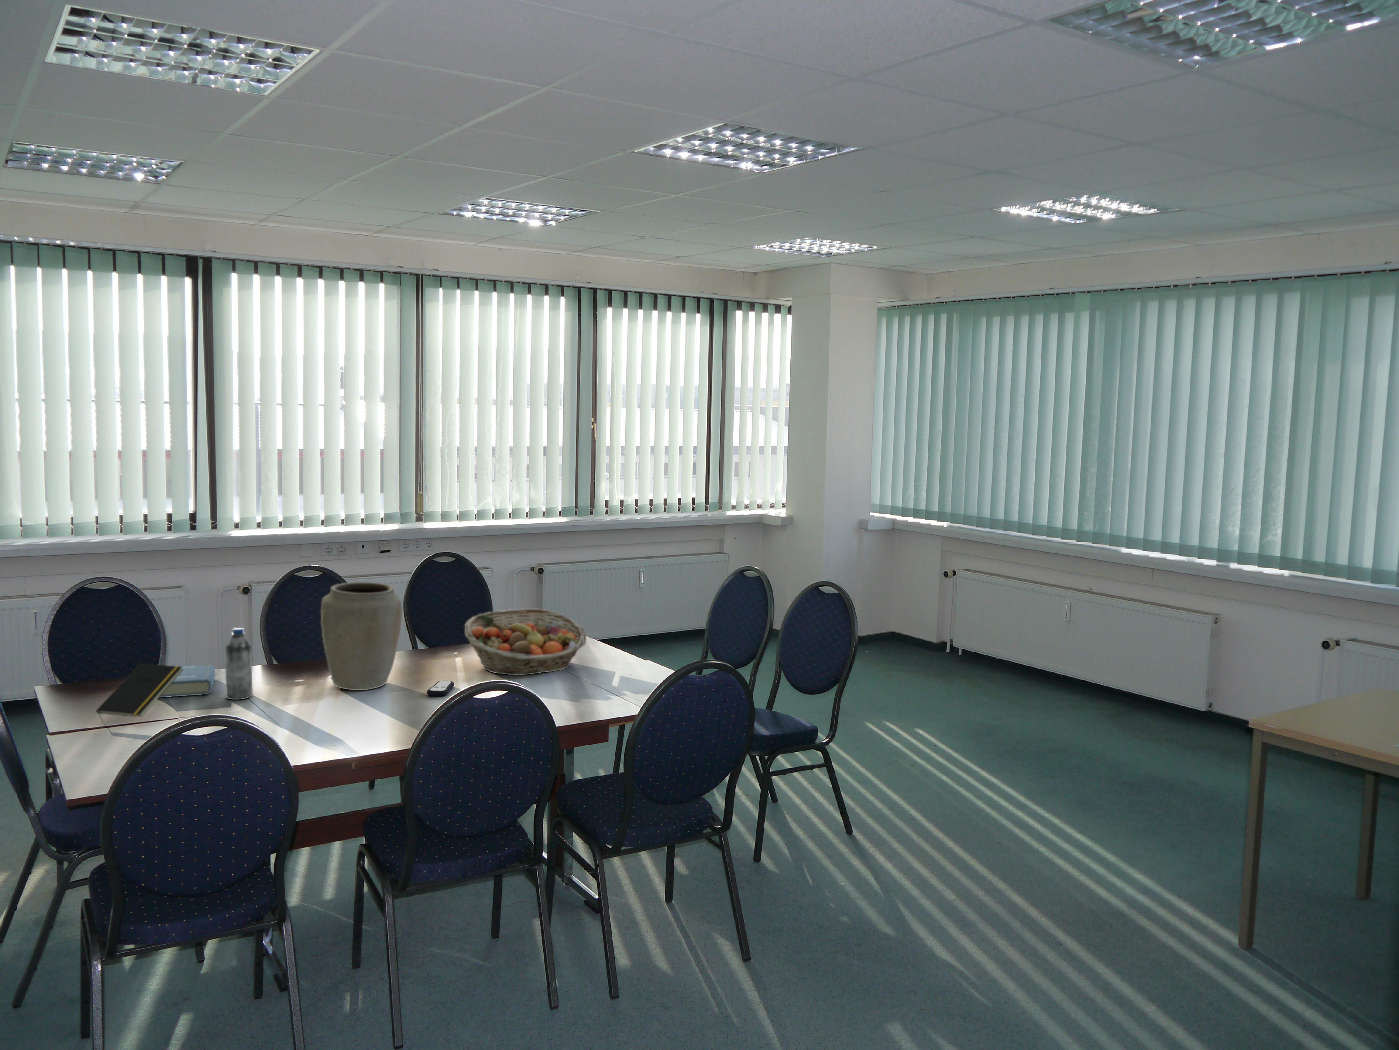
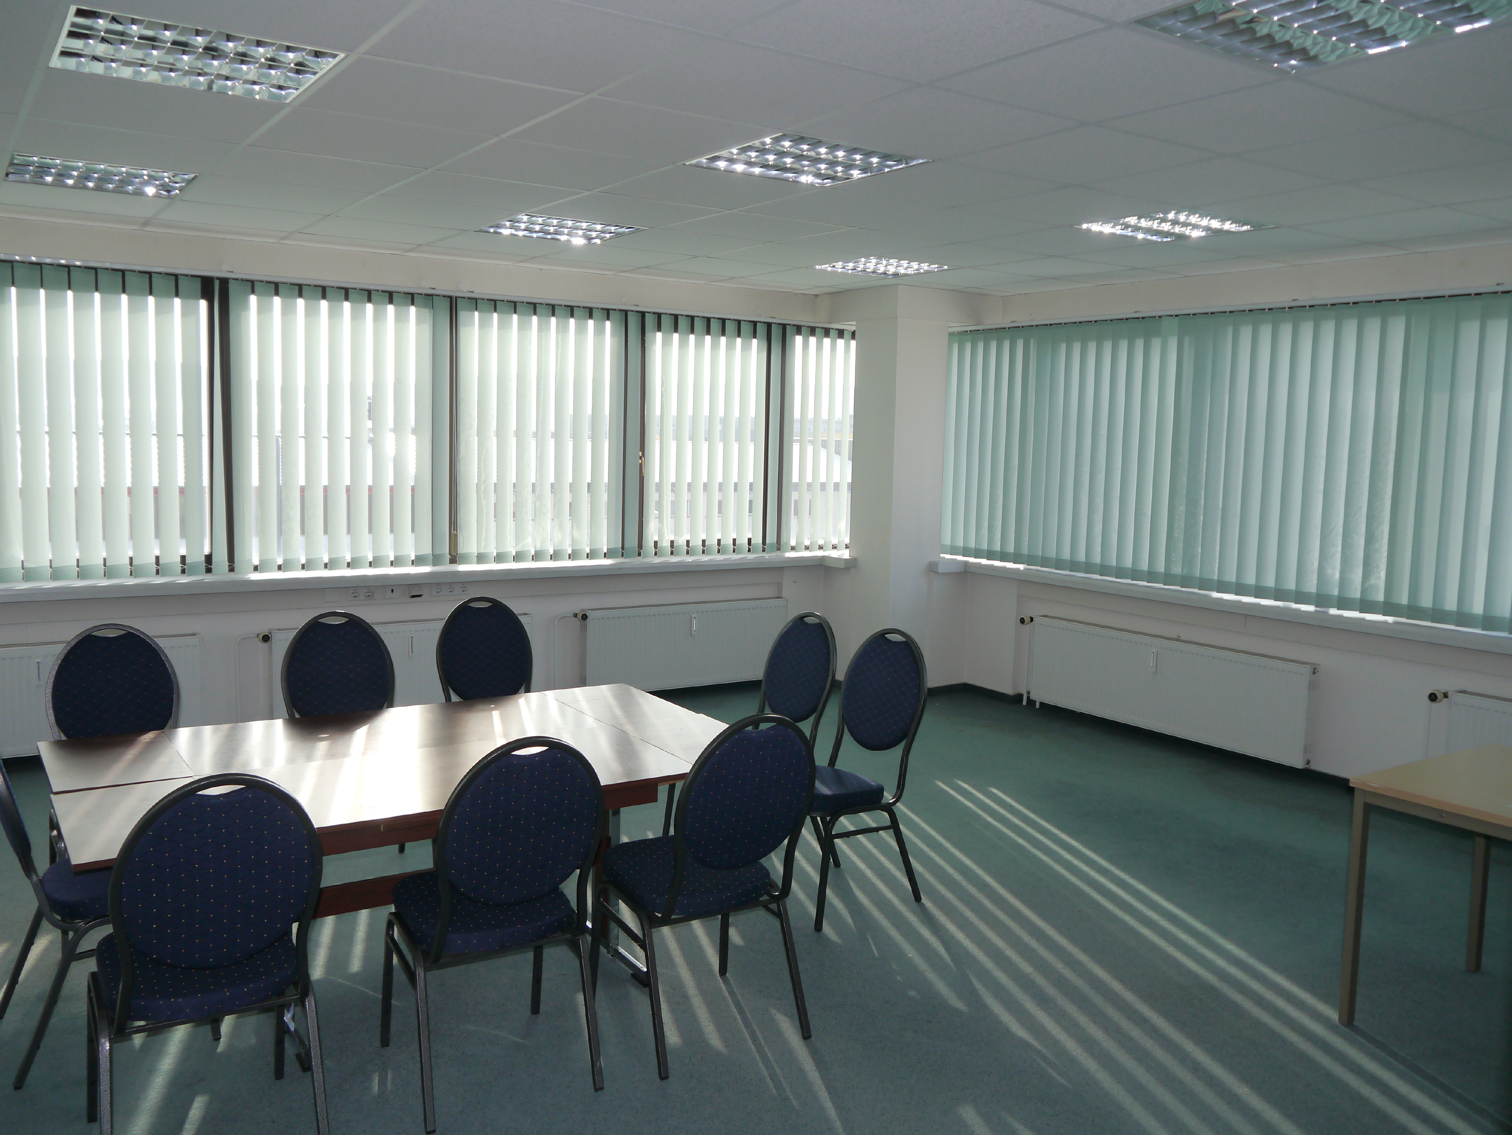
- vase (362, 635)
- fruit basket (525, 641)
- notepad (140, 694)
- water bottle (238, 663)
- hardback book (186, 681)
- remote control (441, 688)
